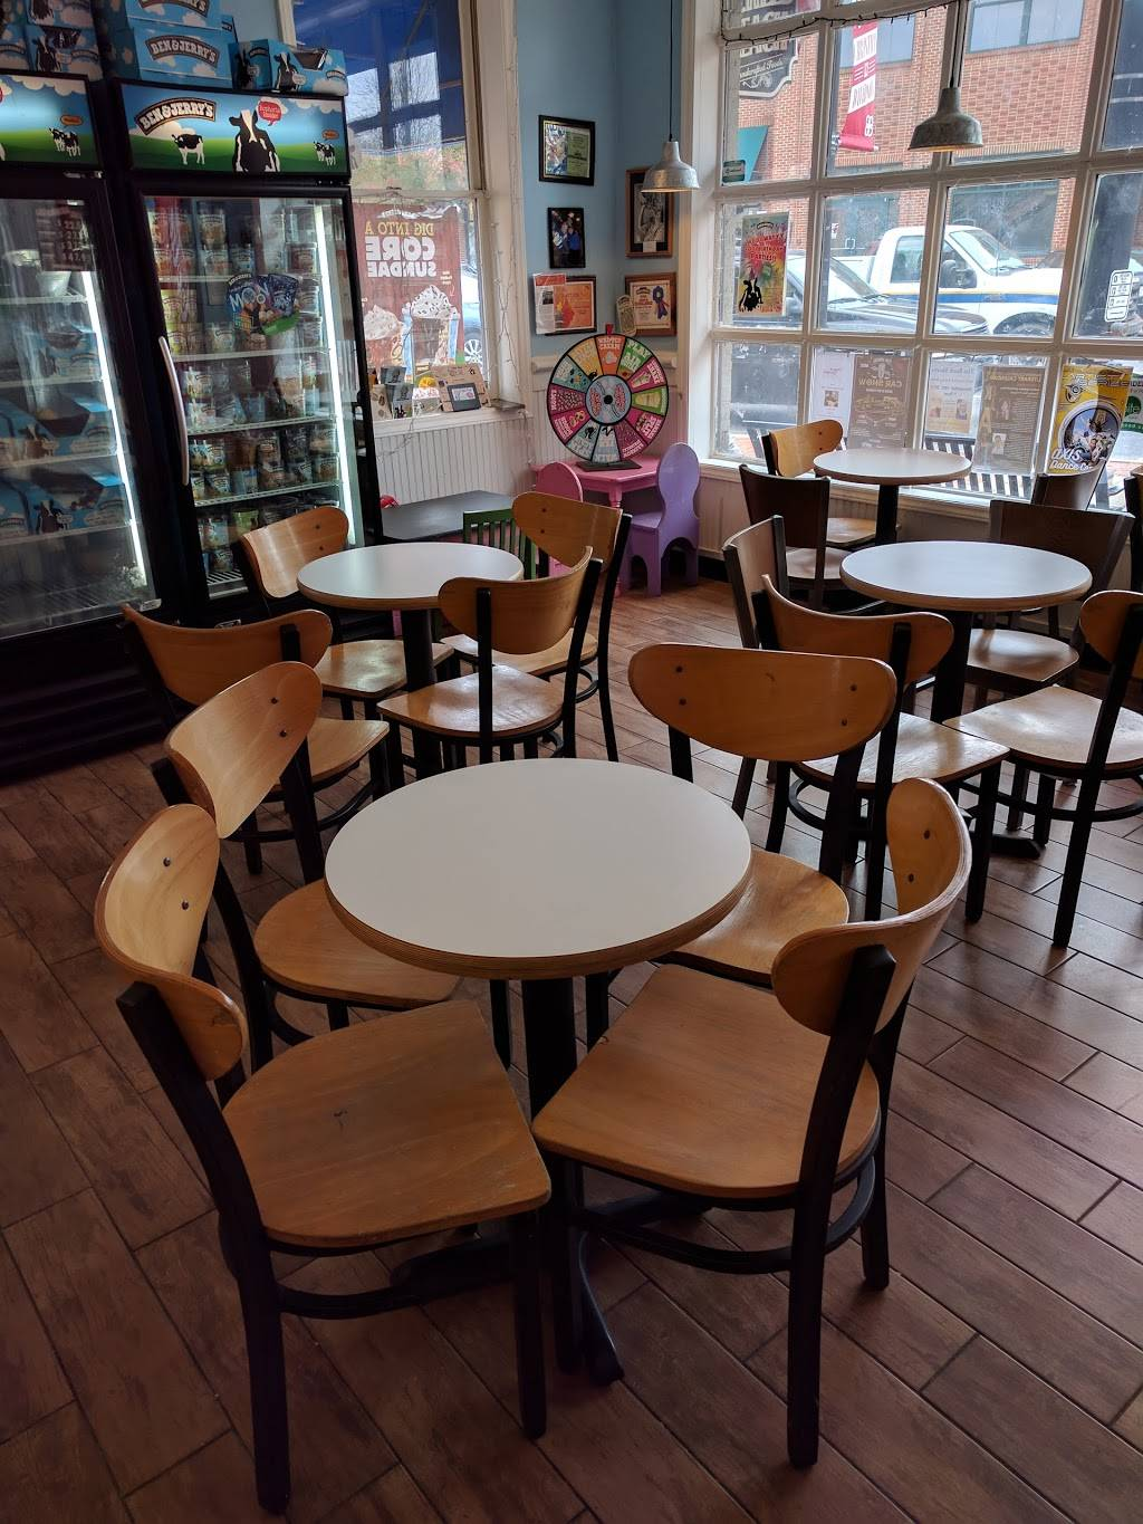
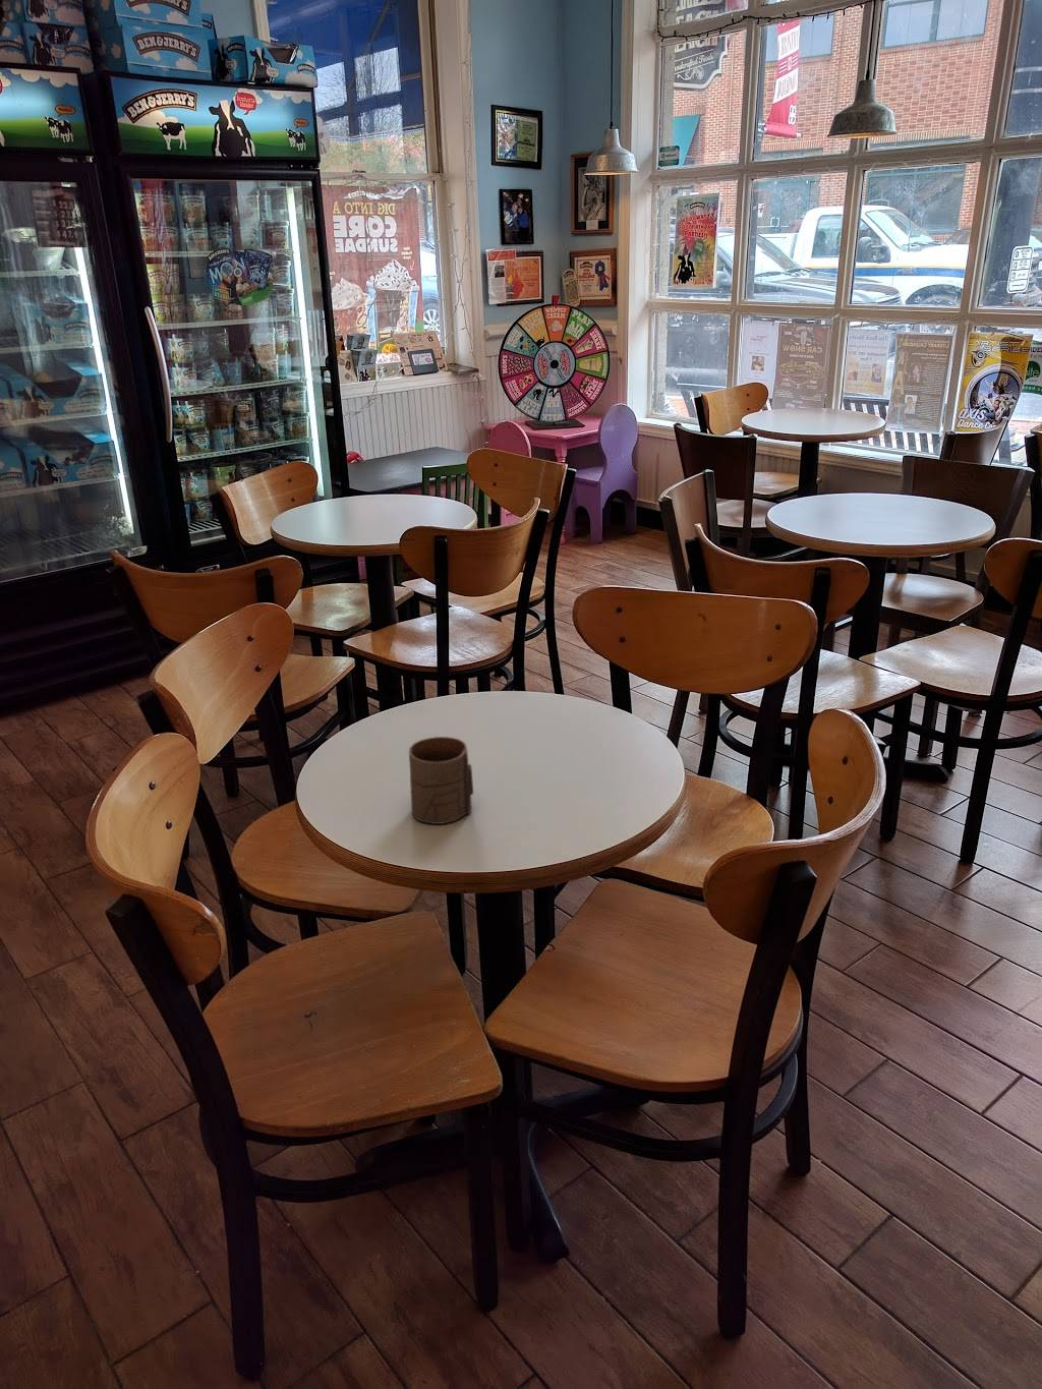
+ cup (441, 779)
